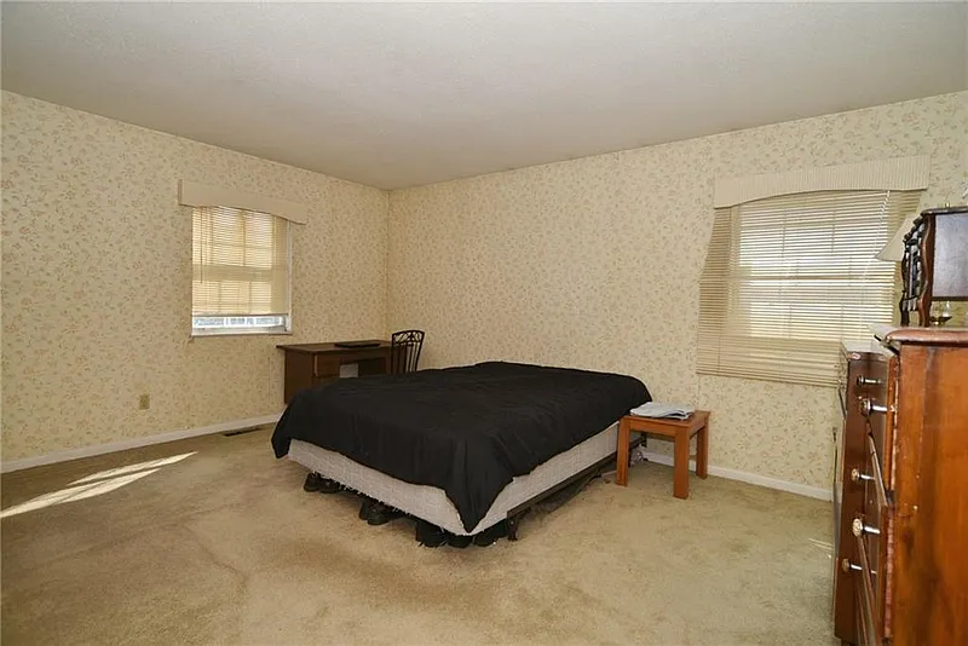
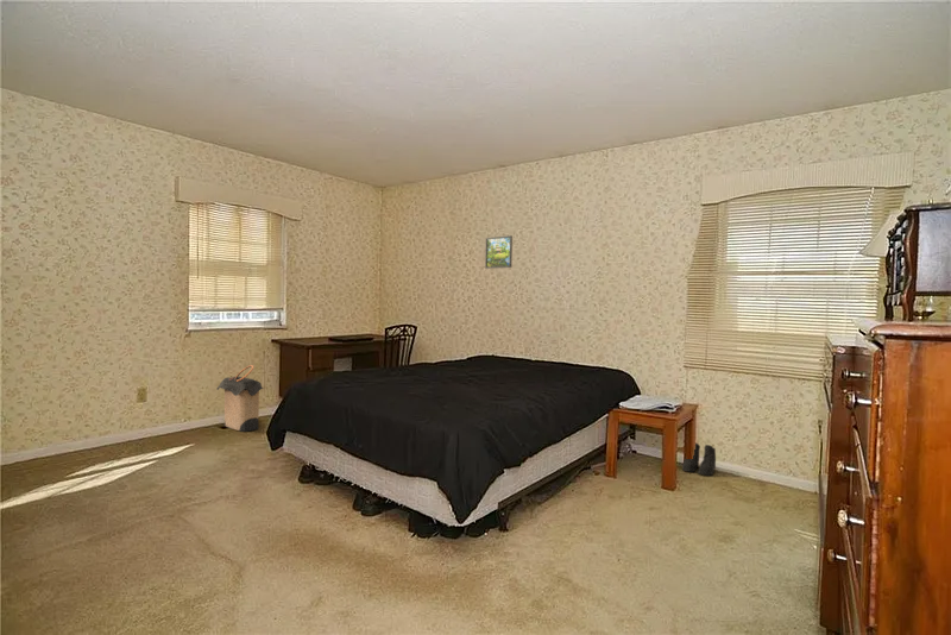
+ boots (698, 457)
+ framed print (498, 252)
+ laundry hamper (239, 396)
